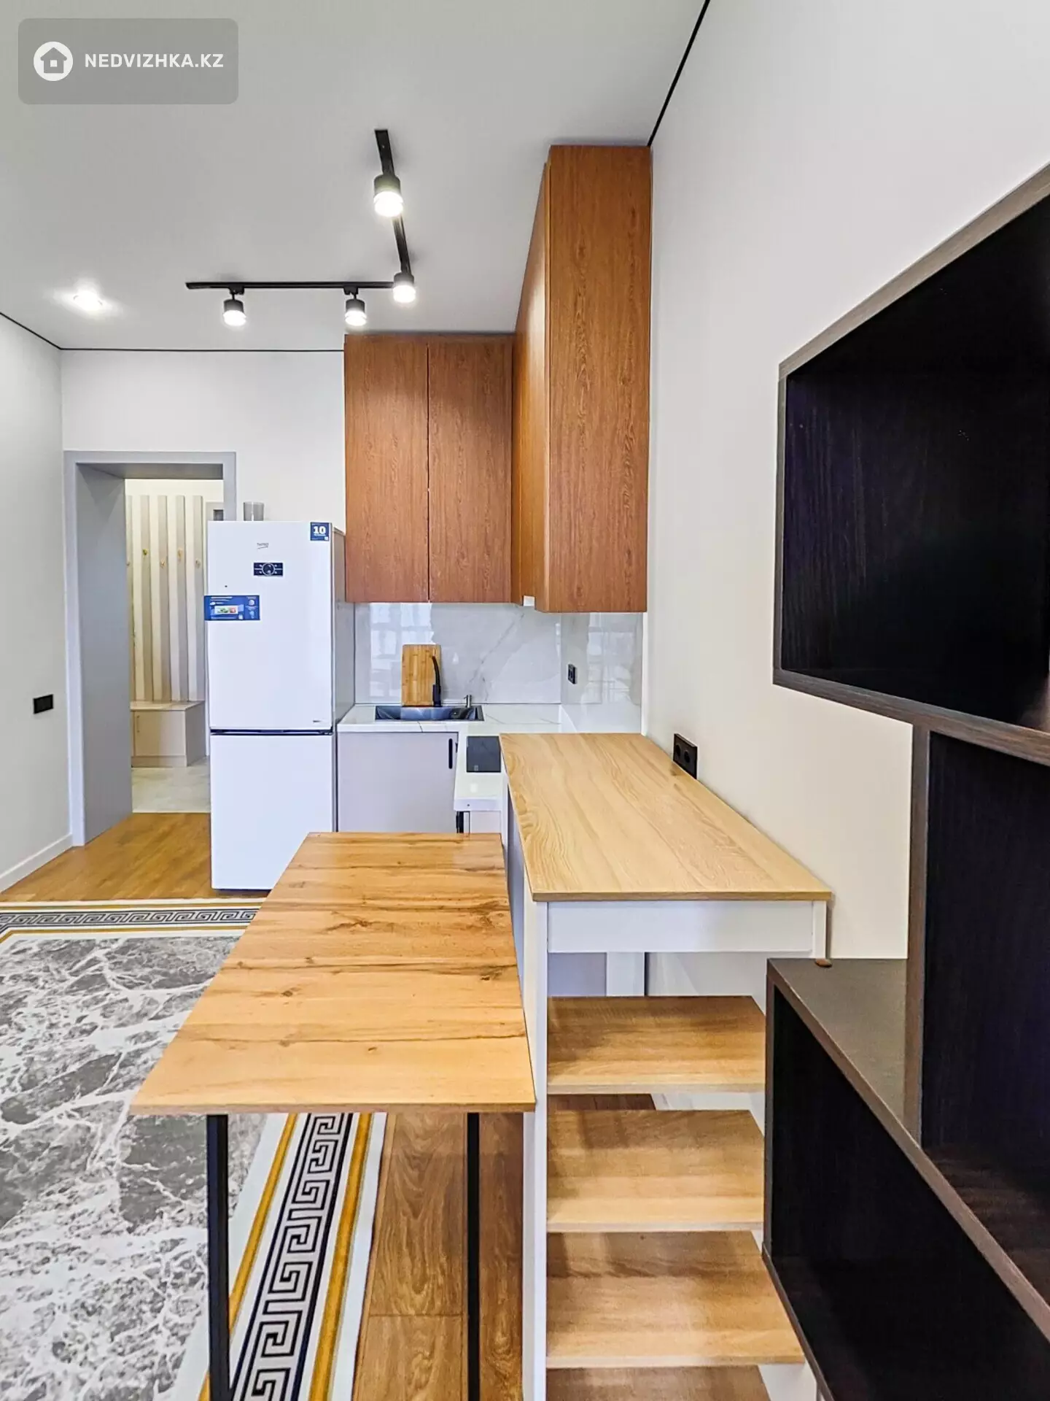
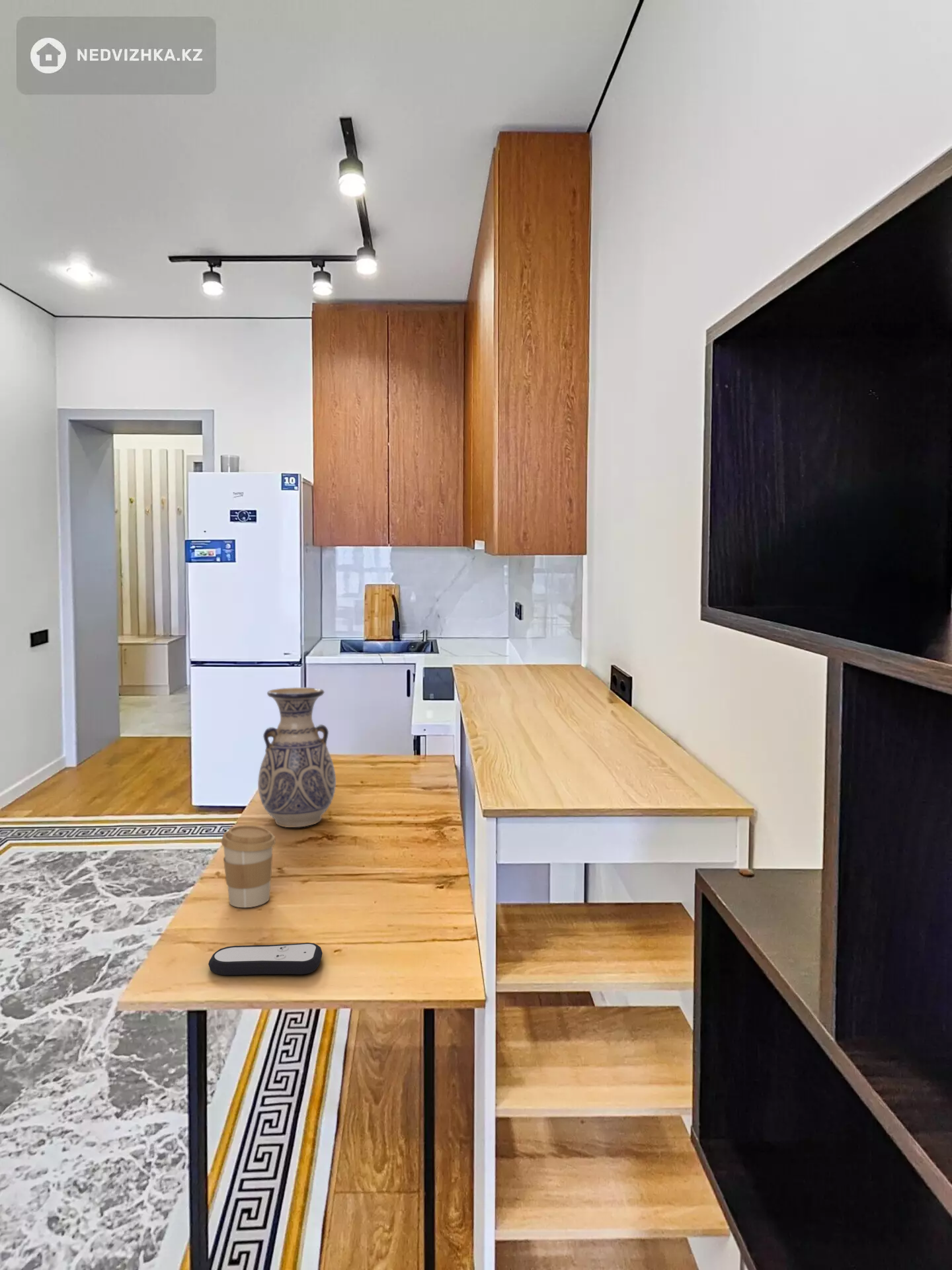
+ coffee cup (249, 864)
+ vase (297, 755)
+ remote control (266, 958)
